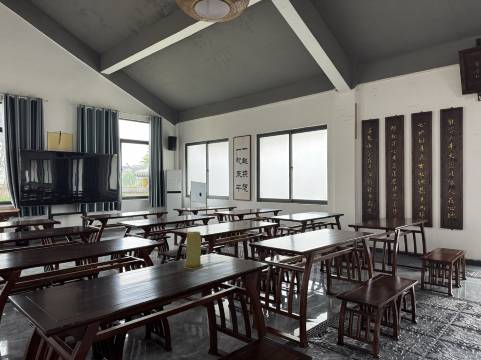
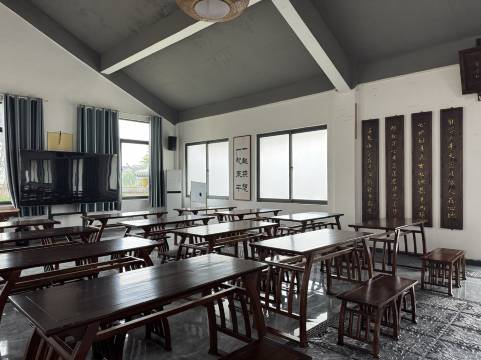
- candle (193, 249)
